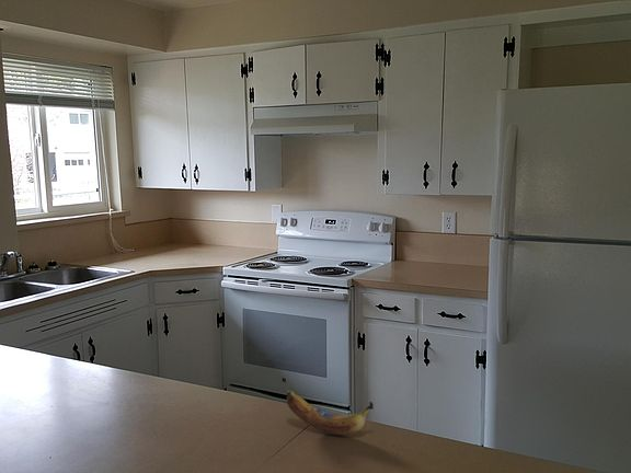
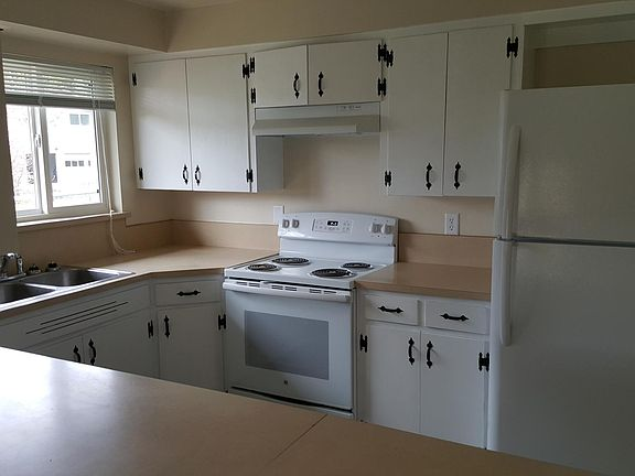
- banana (329, 414)
